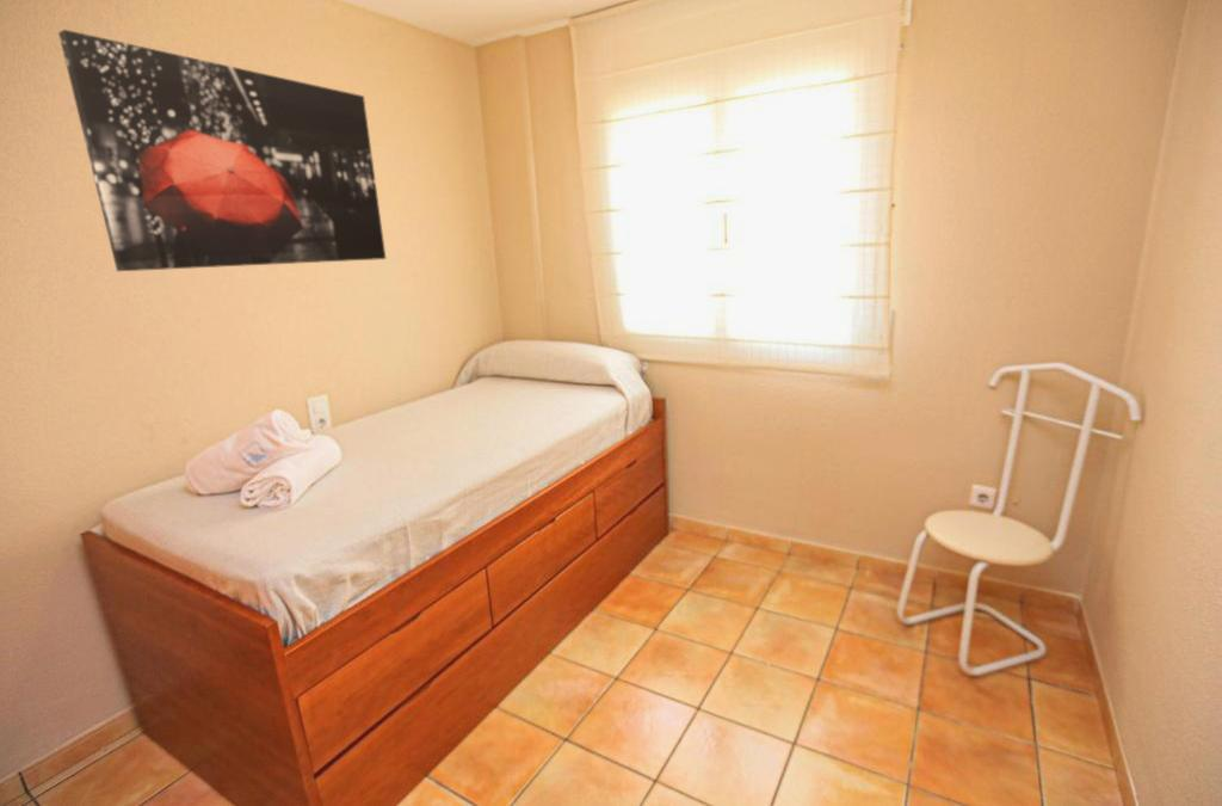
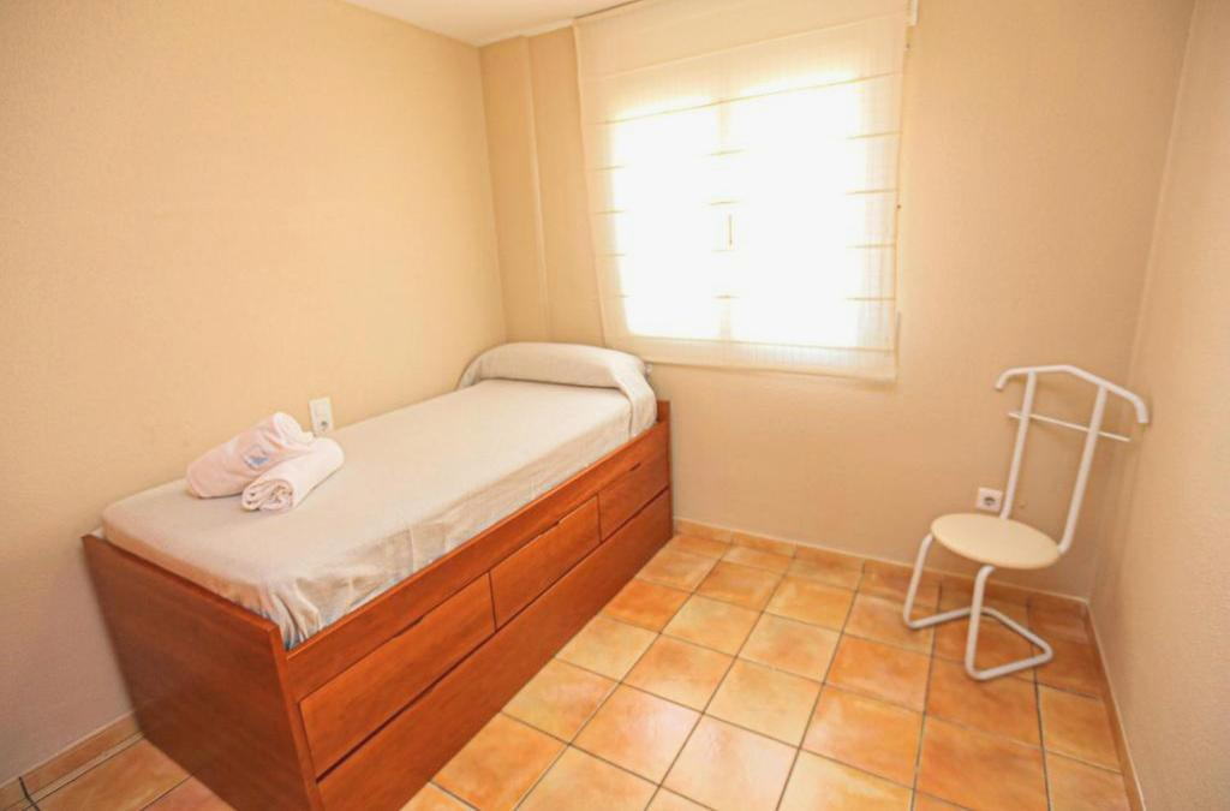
- wall art (258, 170)
